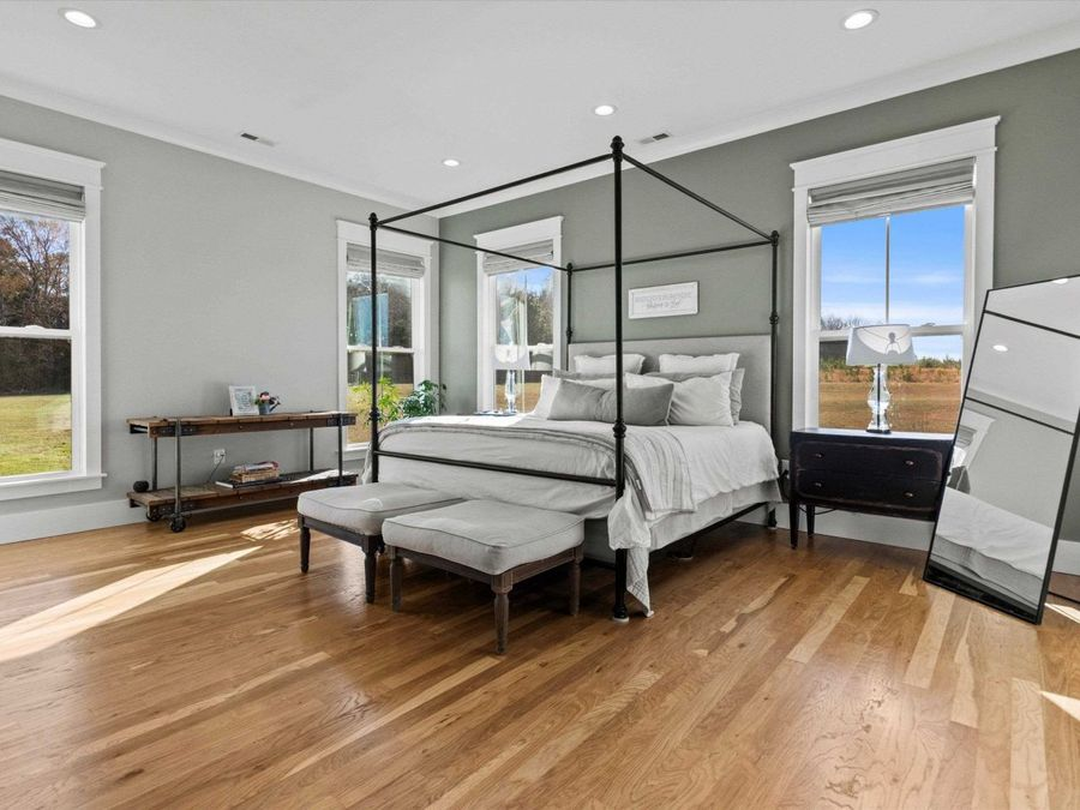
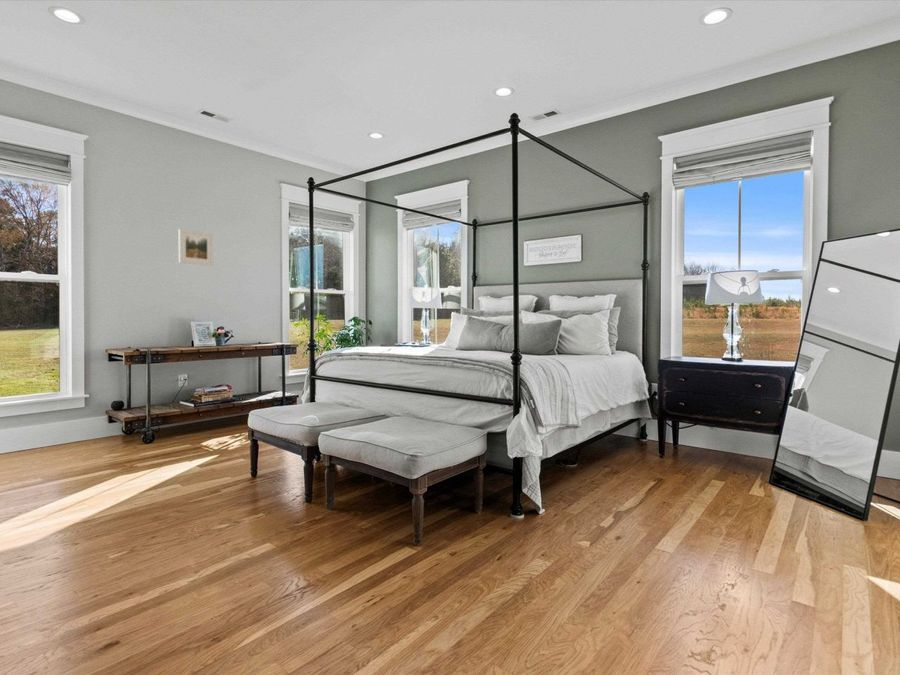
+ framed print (196, 247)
